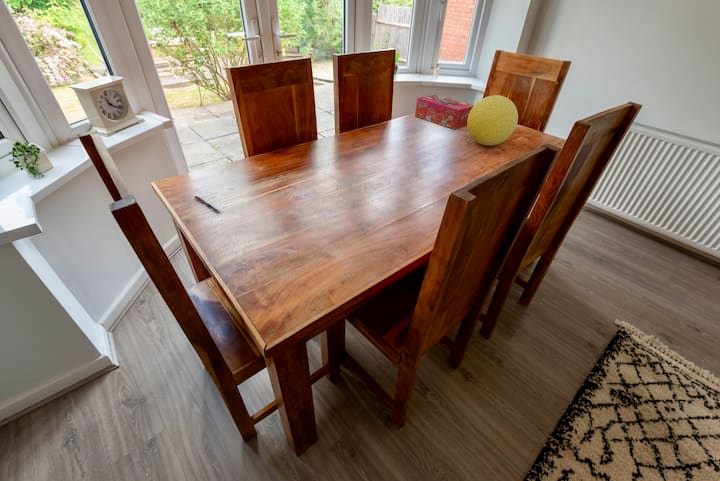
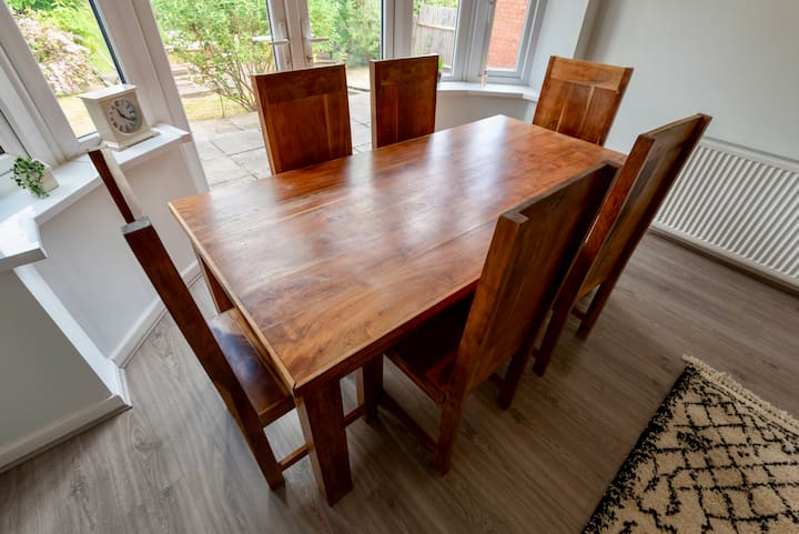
- decorative ball (491, 120)
- tissue box (444, 111)
- pen (207, 203)
